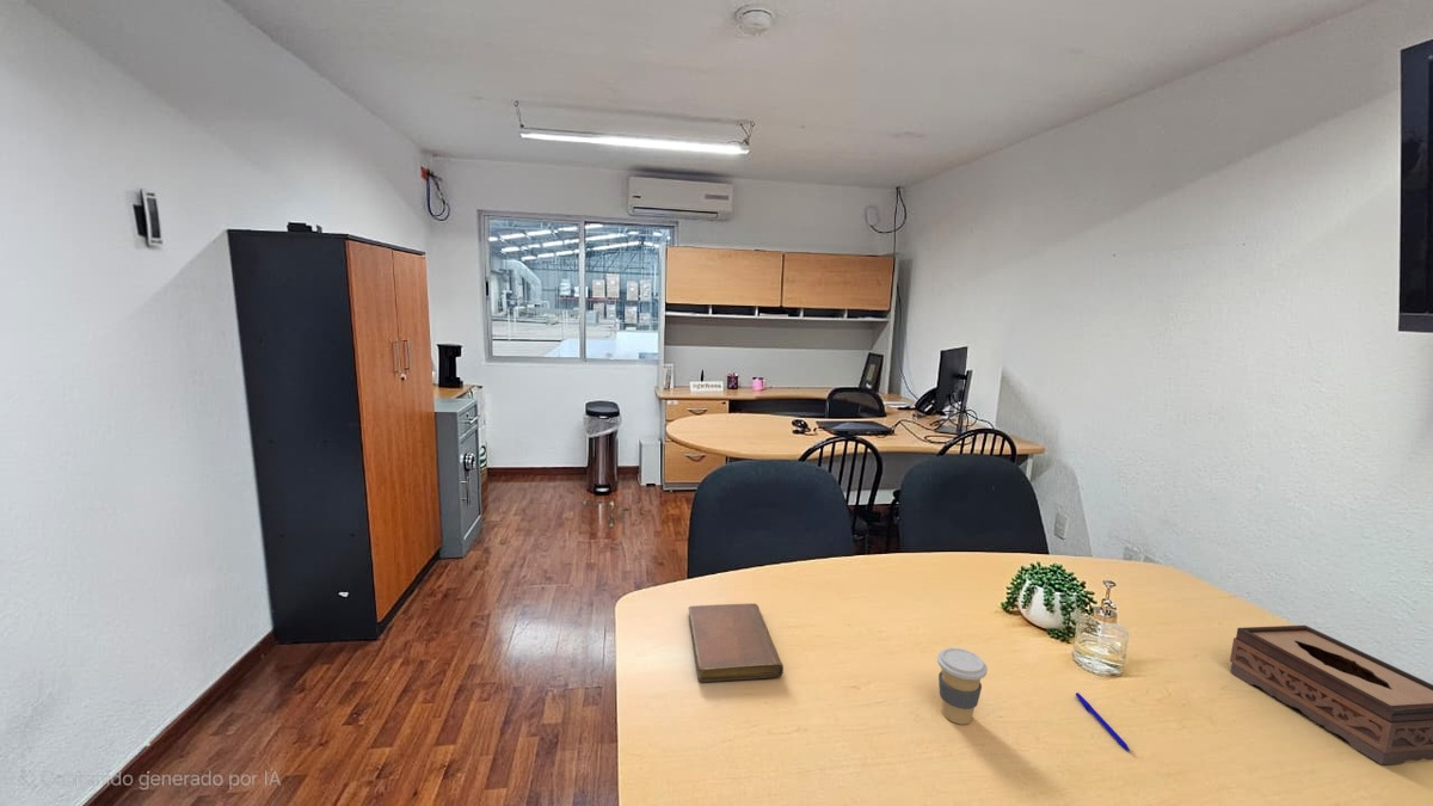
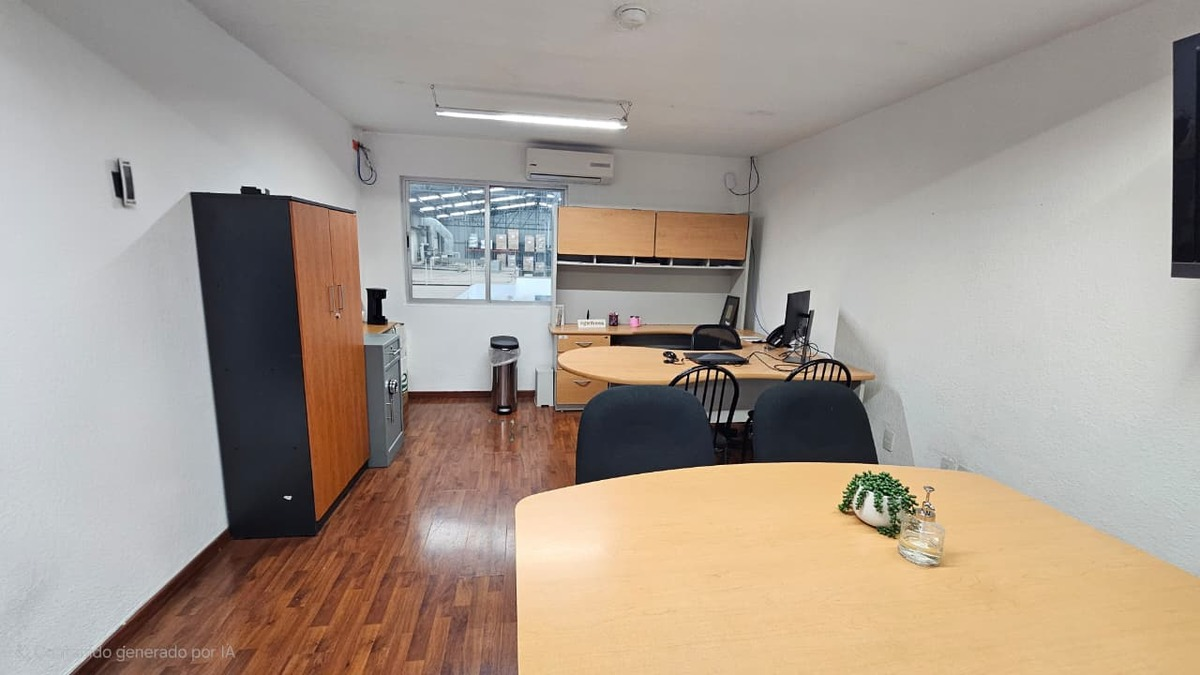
- pen (1101, 720)
- coffee cup (959, 687)
- notebook (731, 638)
- tissue box (1339, 687)
